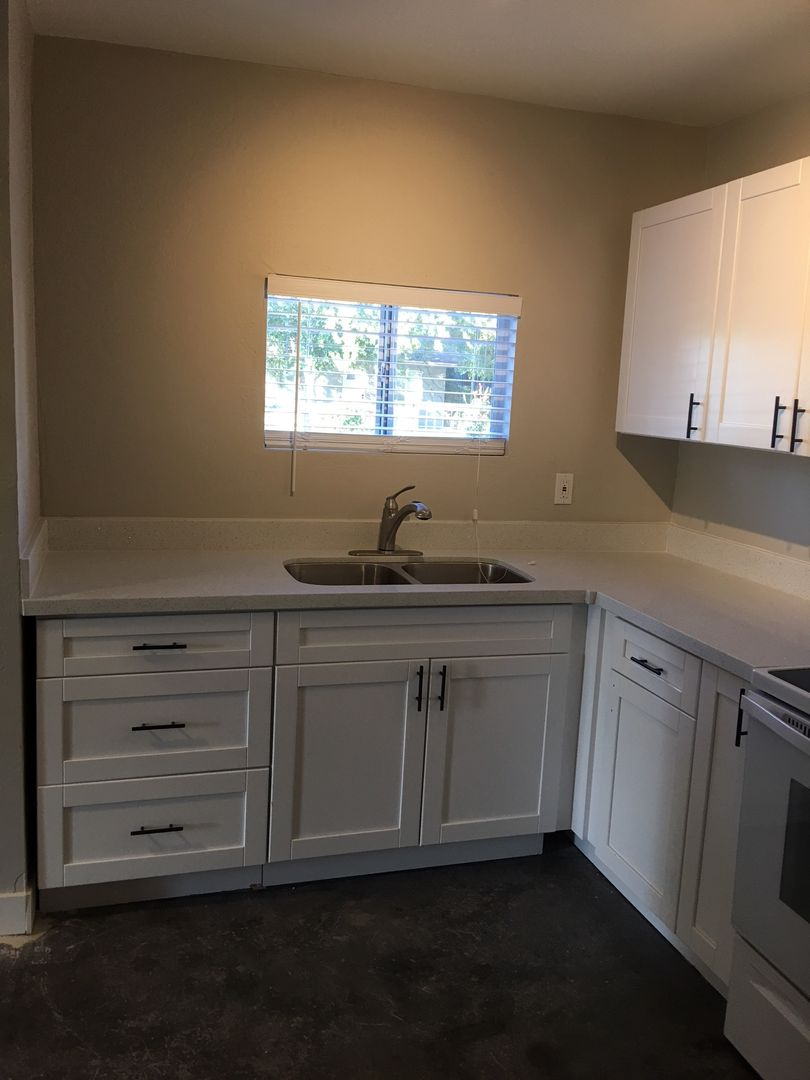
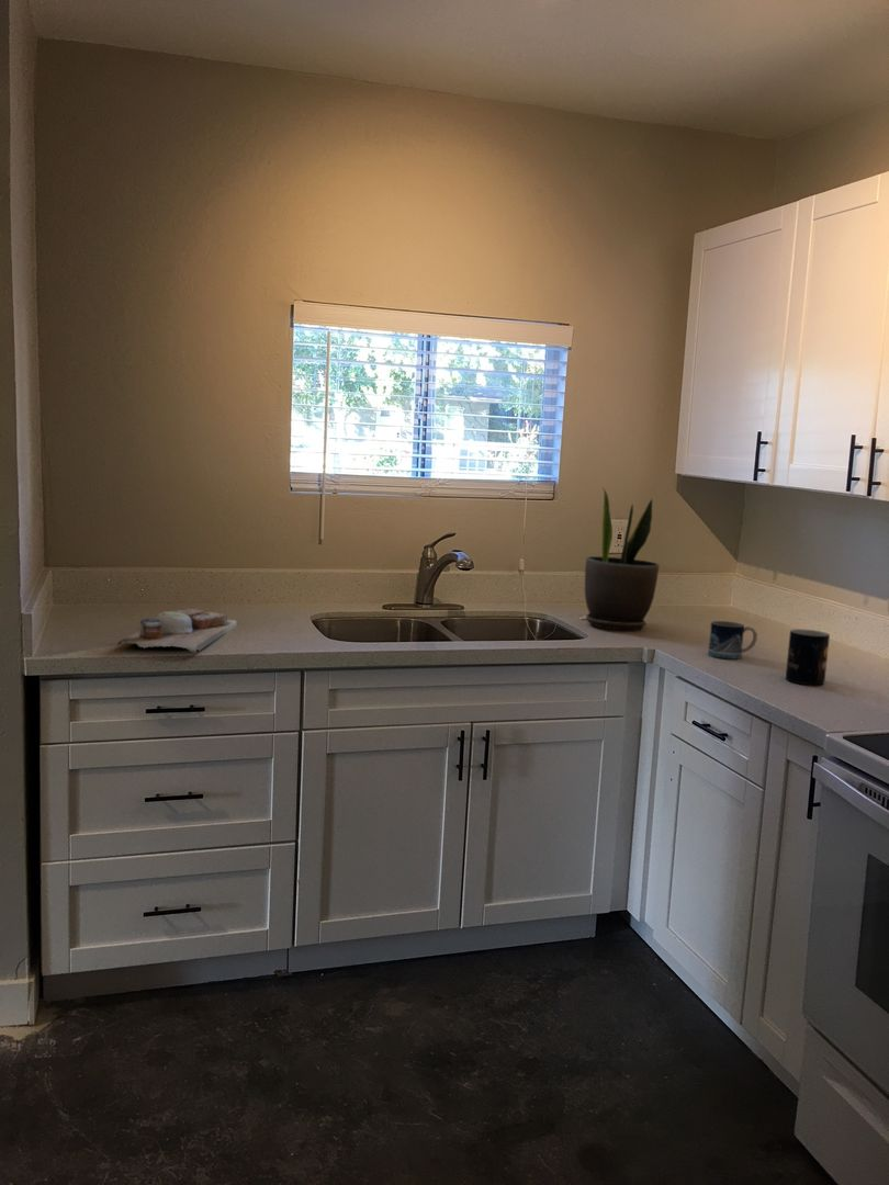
+ mug (810, 657)
+ potted plant (622, 557)
+ cutting board (182, 623)
+ mug (732, 640)
